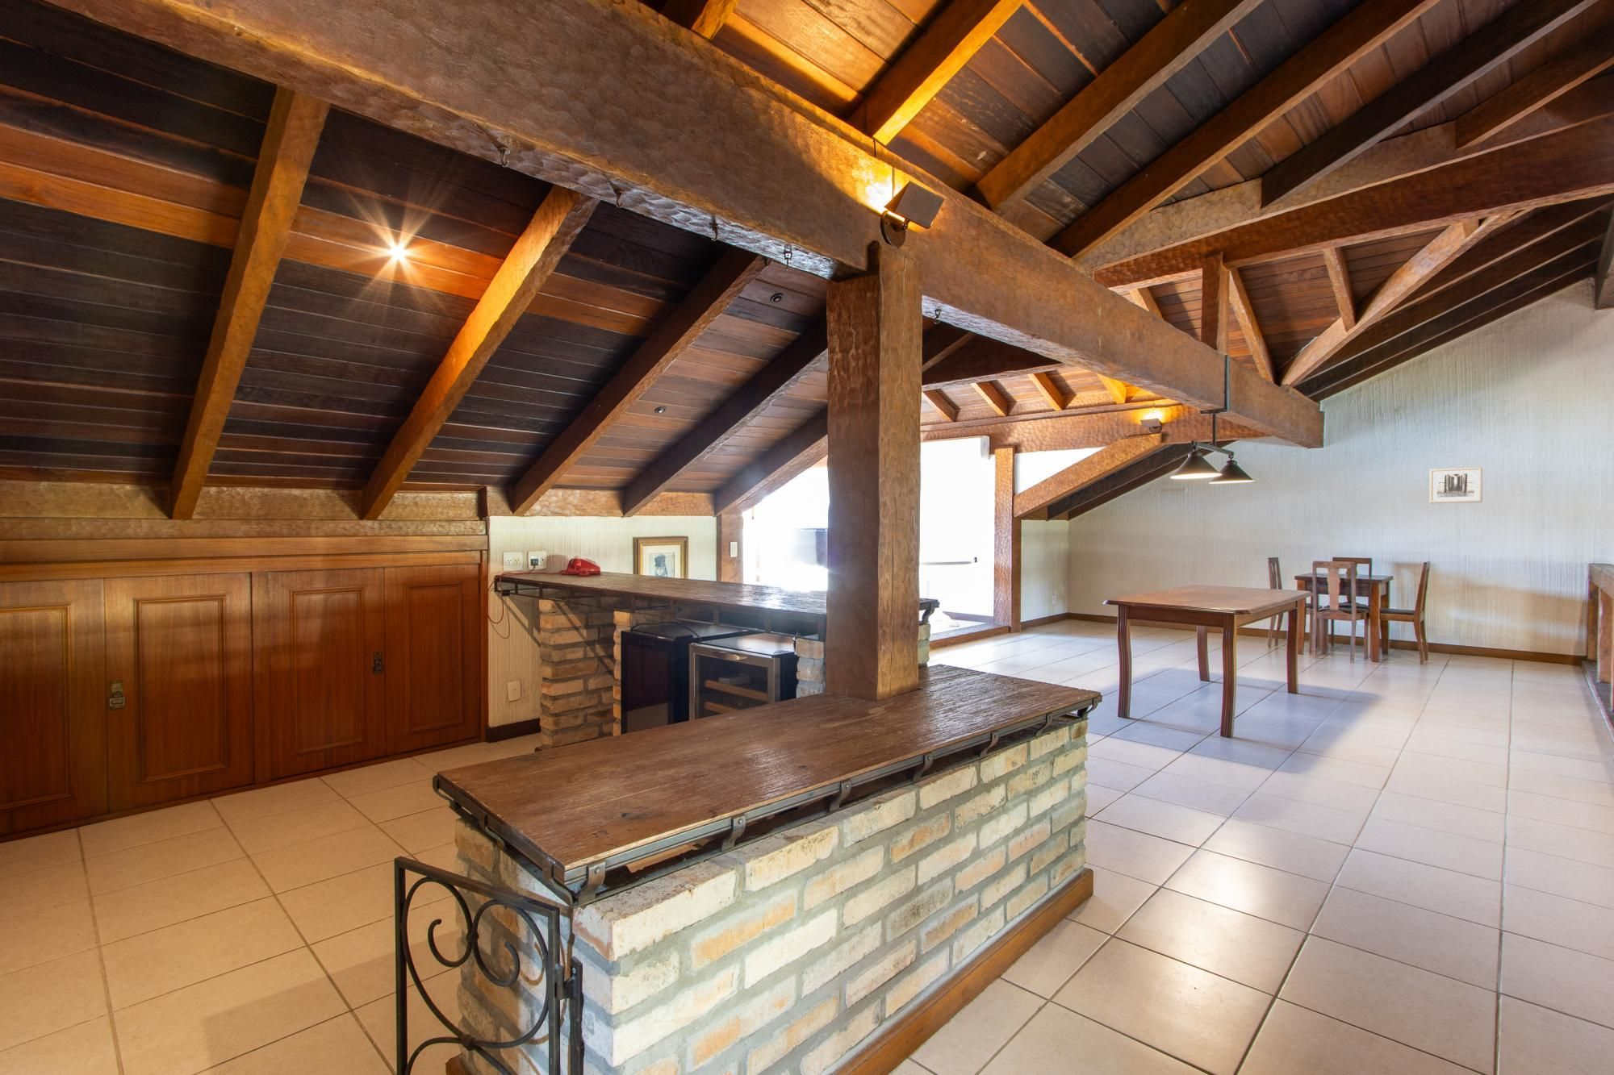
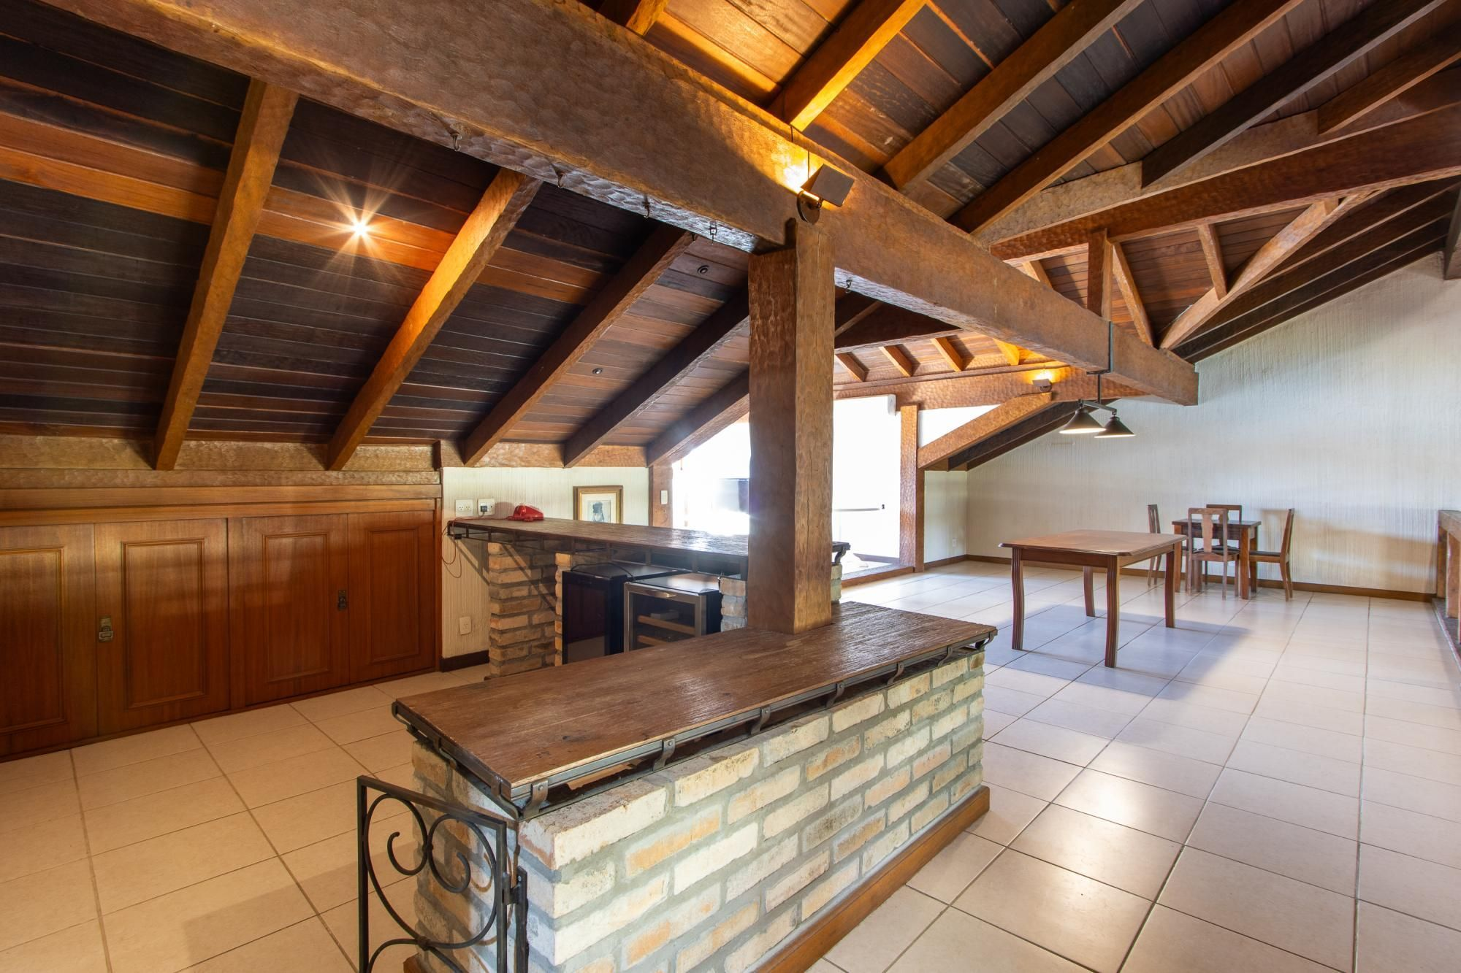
- wall art (1456, 486)
